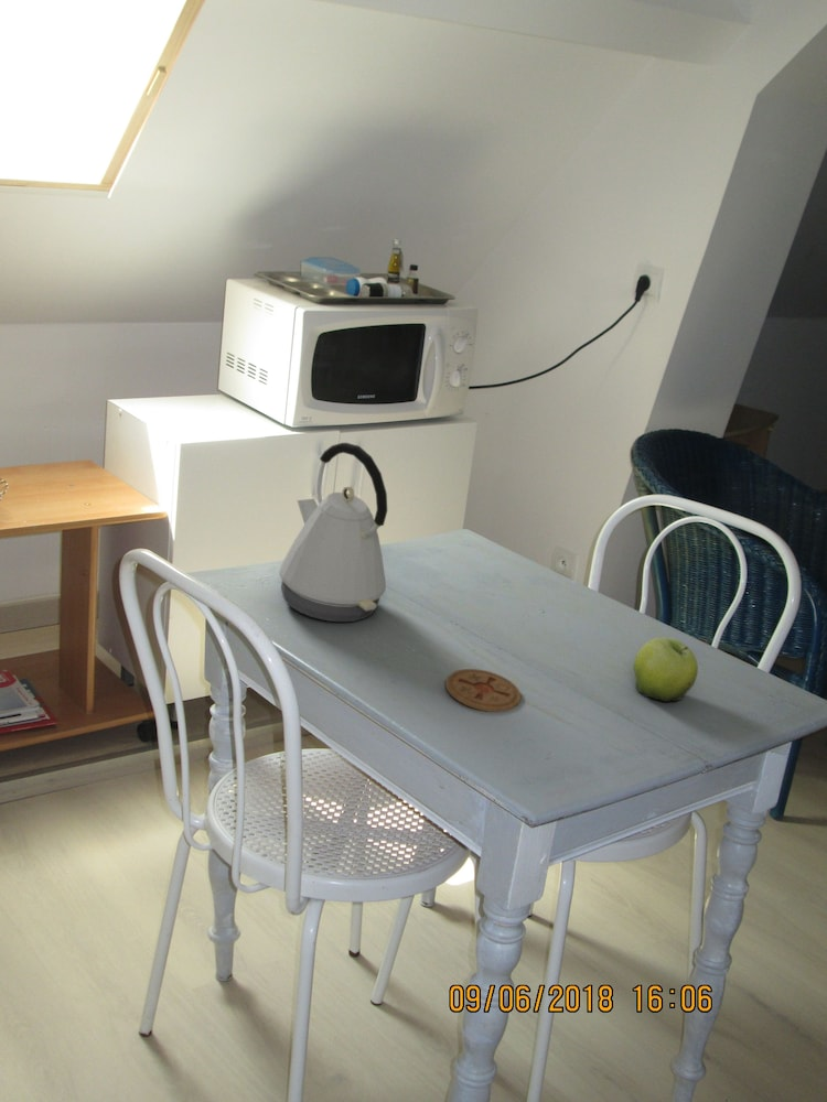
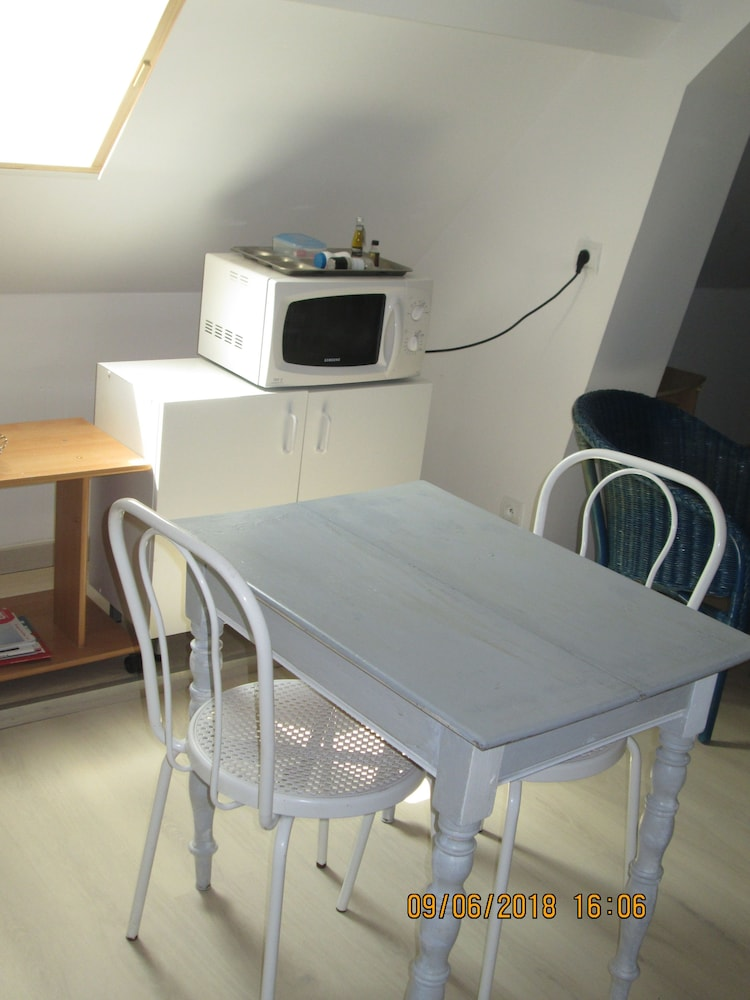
- fruit (666, 667)
- coaster (483, 690)
- kettle (340, 526)
